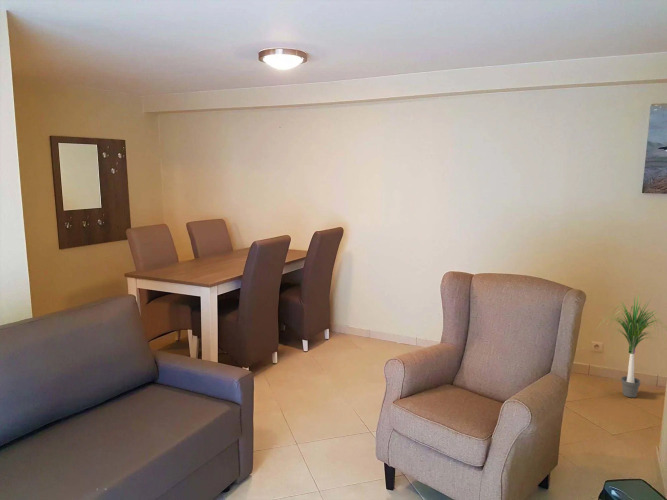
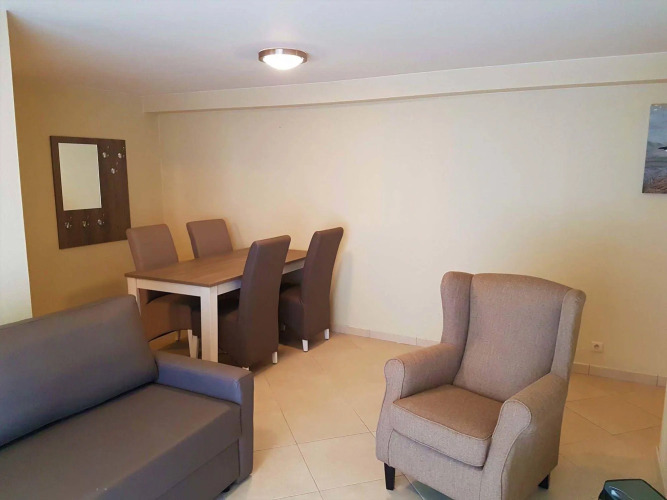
- potted plant (632, 344)
